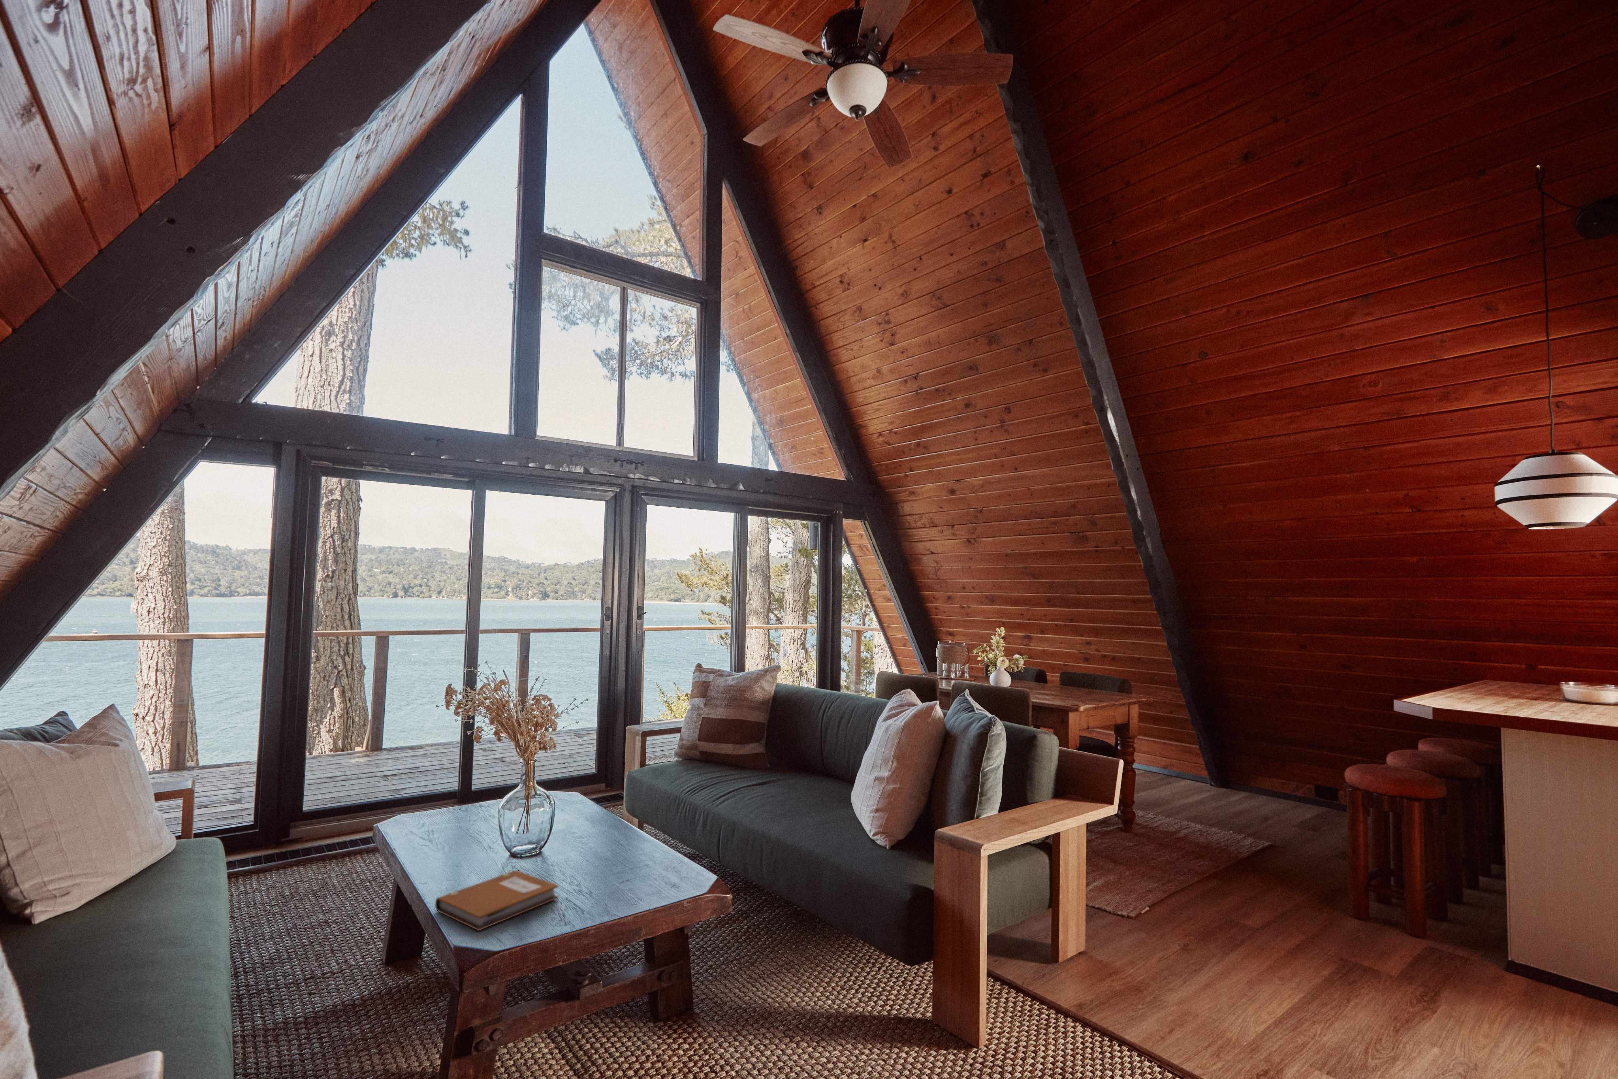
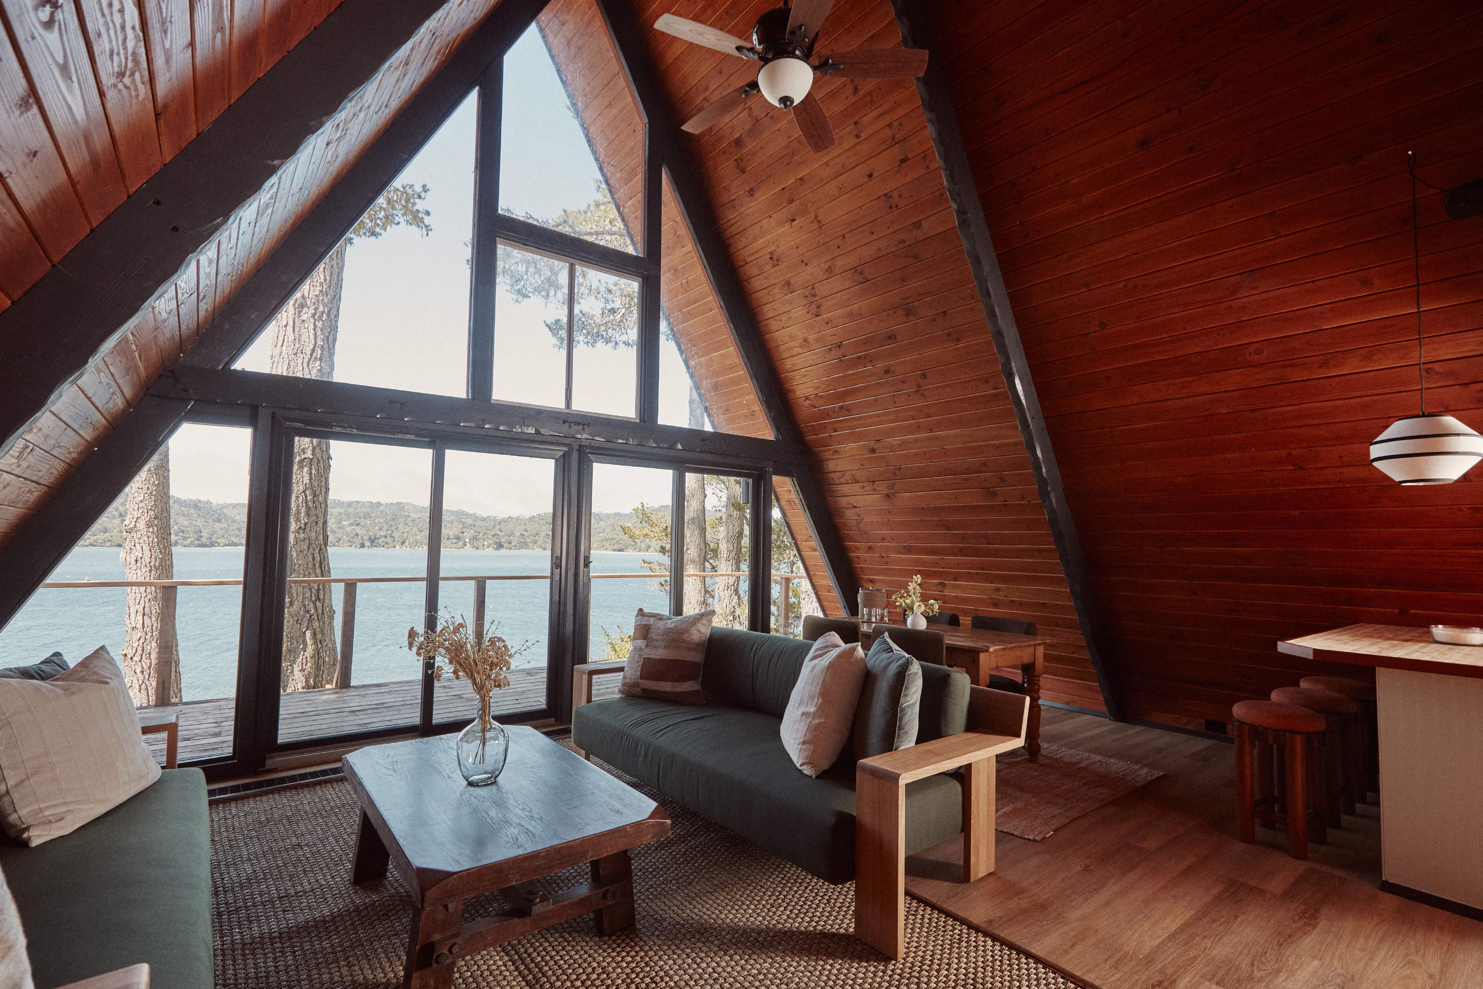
- notebook (500, 896)
